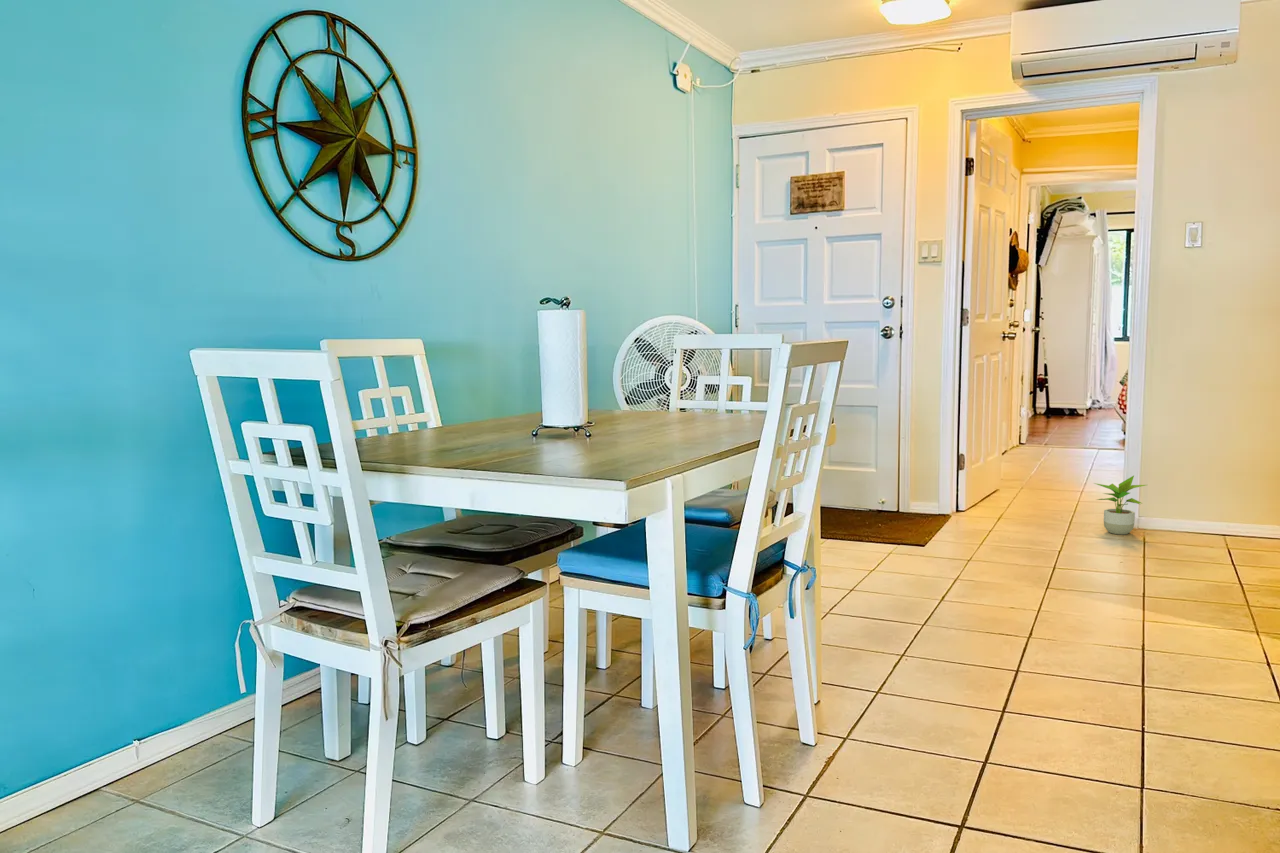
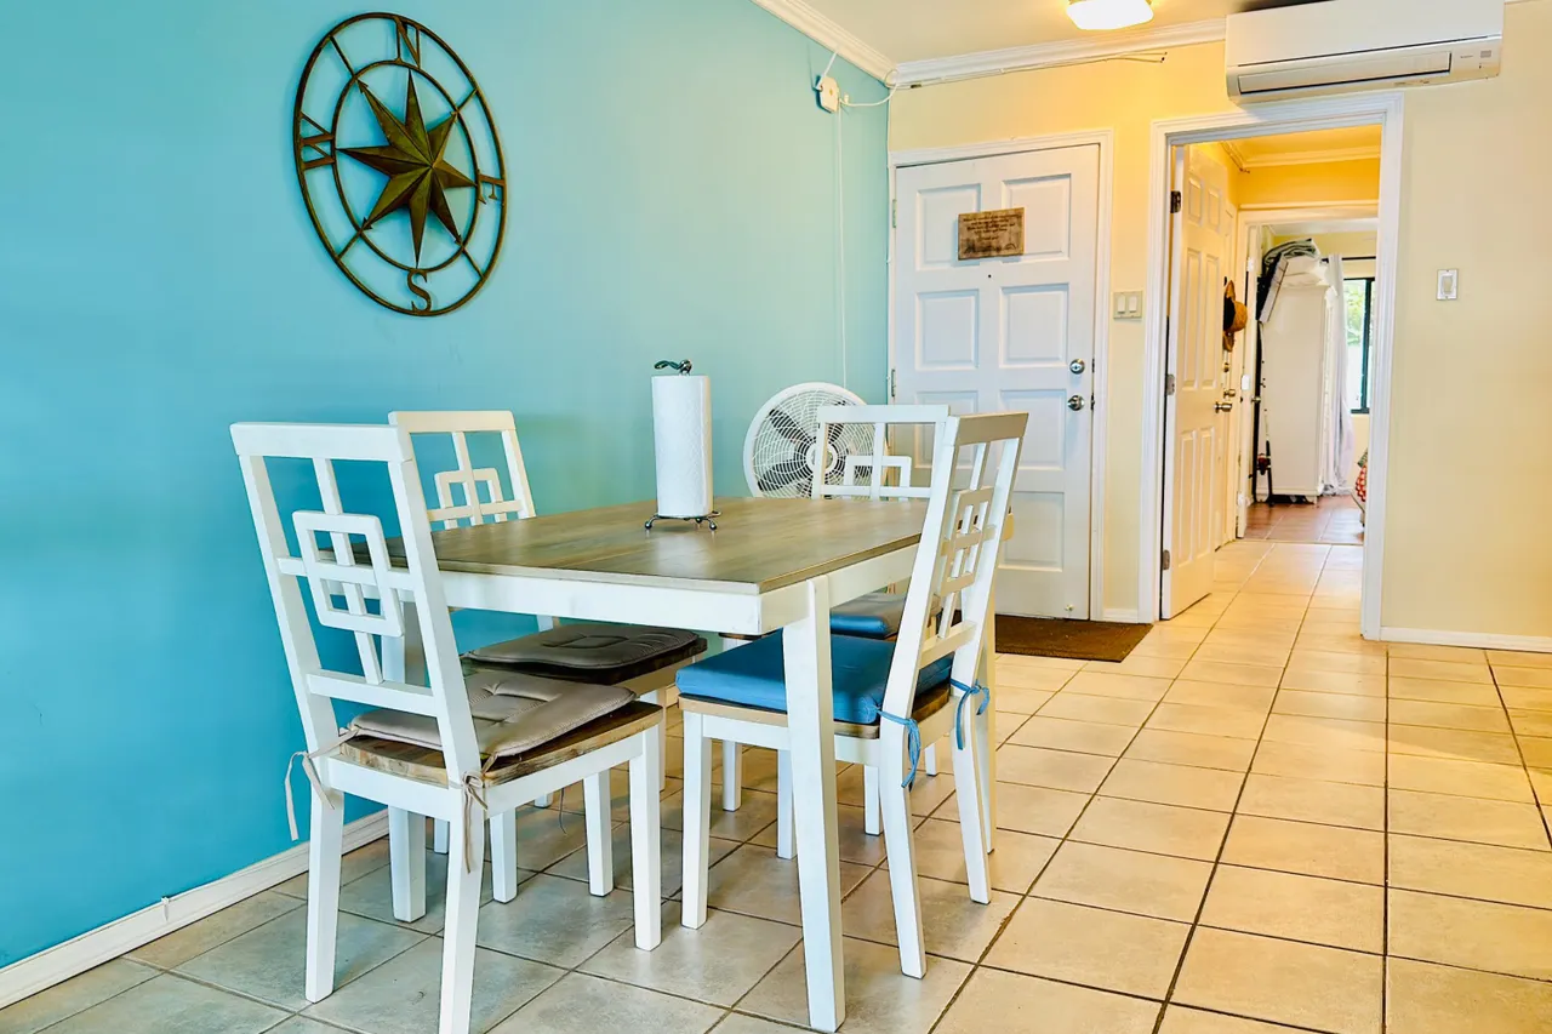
- potted plant (1120, 503)
